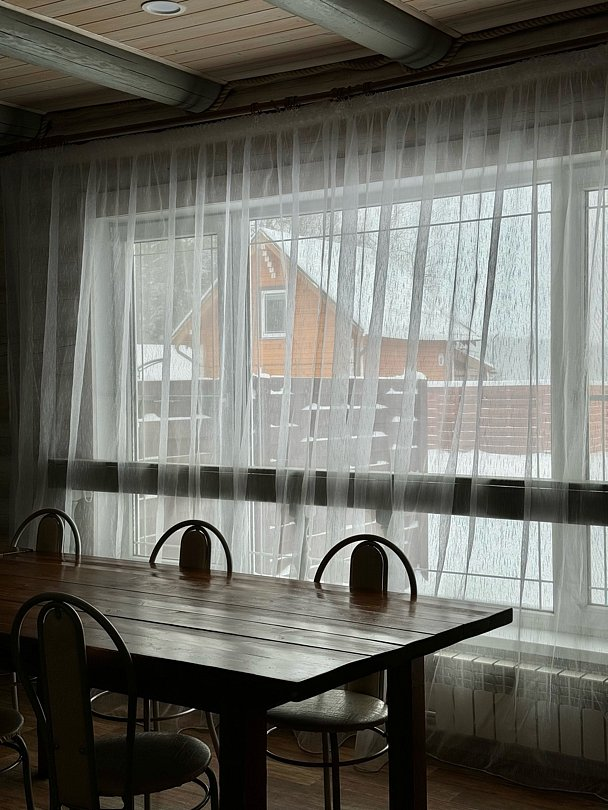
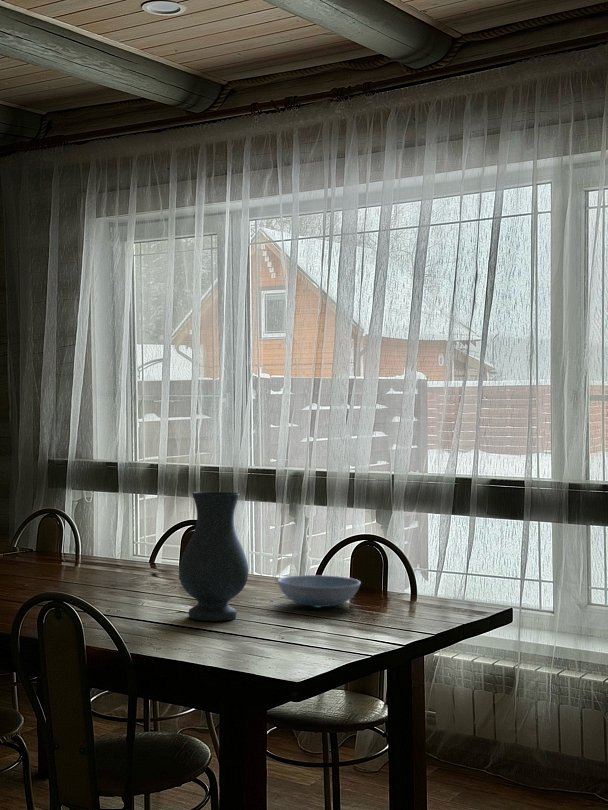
+ vase (214, 554)
+ dish (318, 593)
